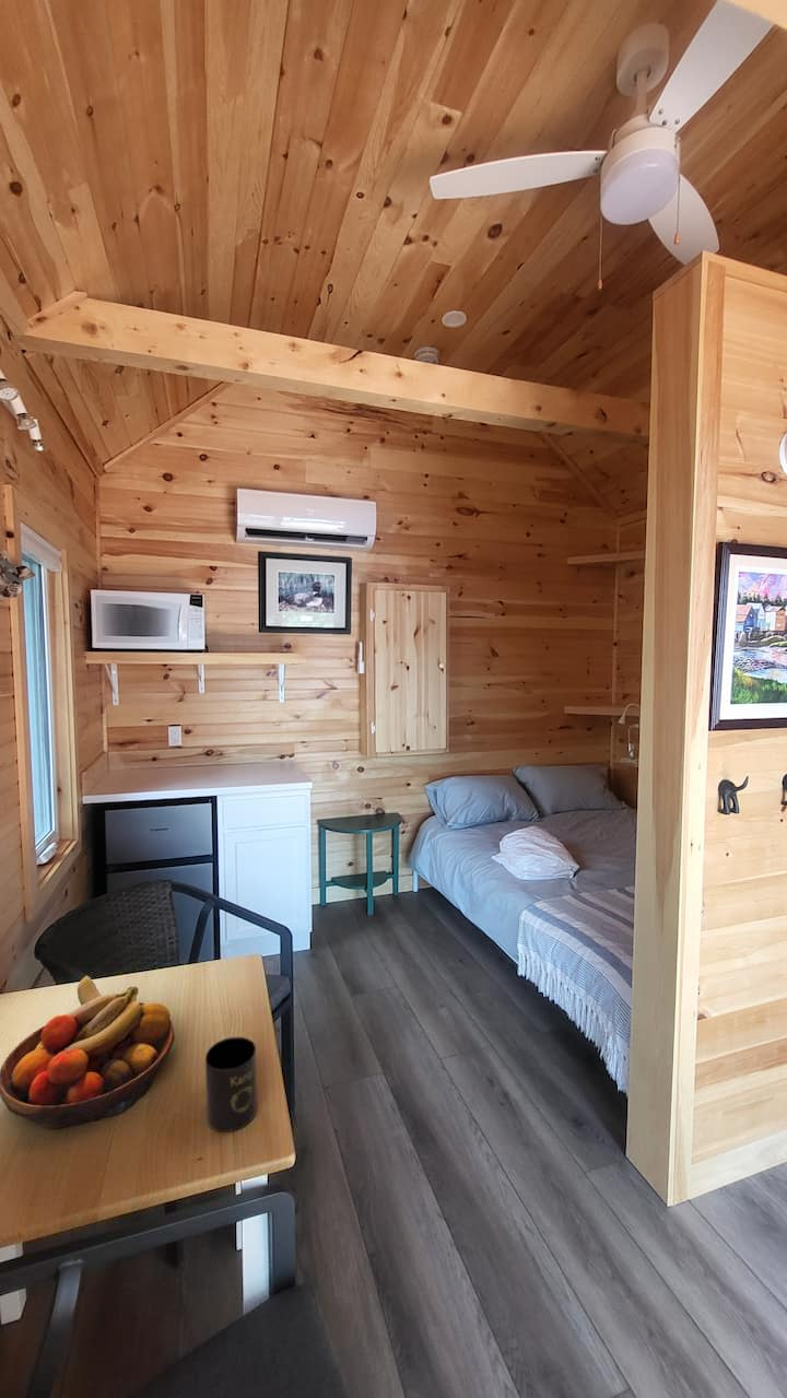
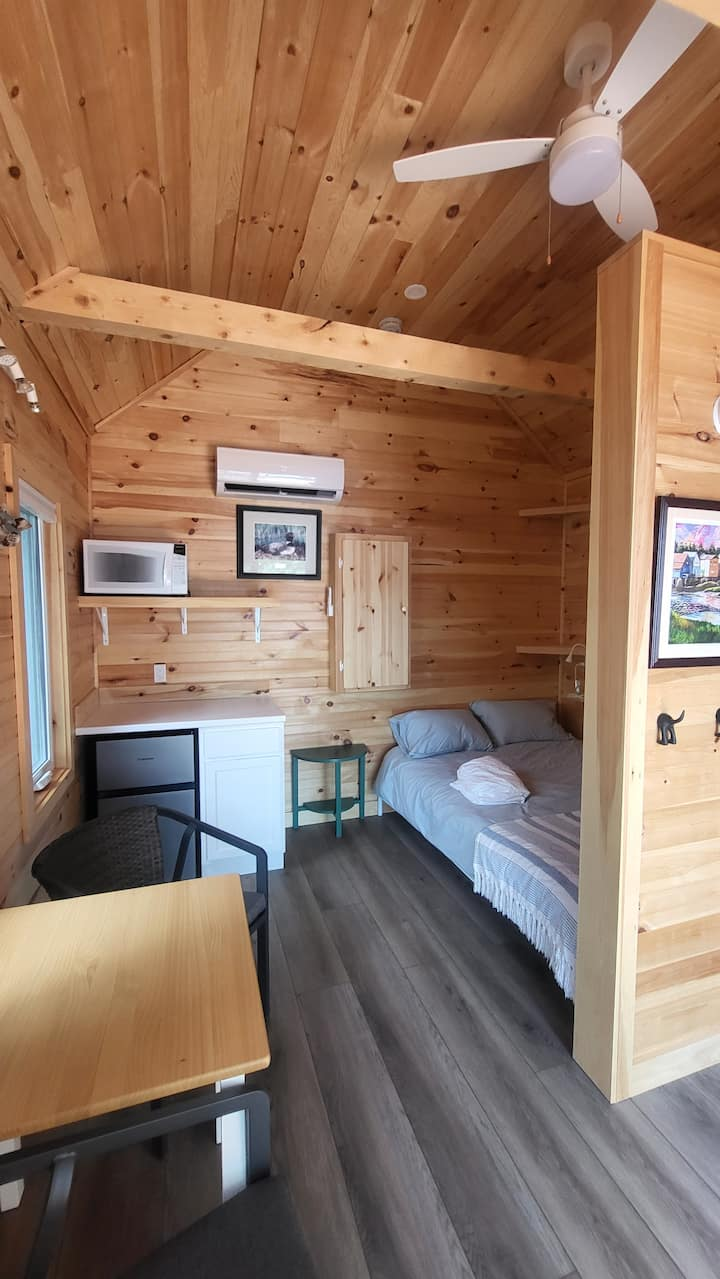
- mug (226, 1077)
- fruit bowl (90, 1041)
